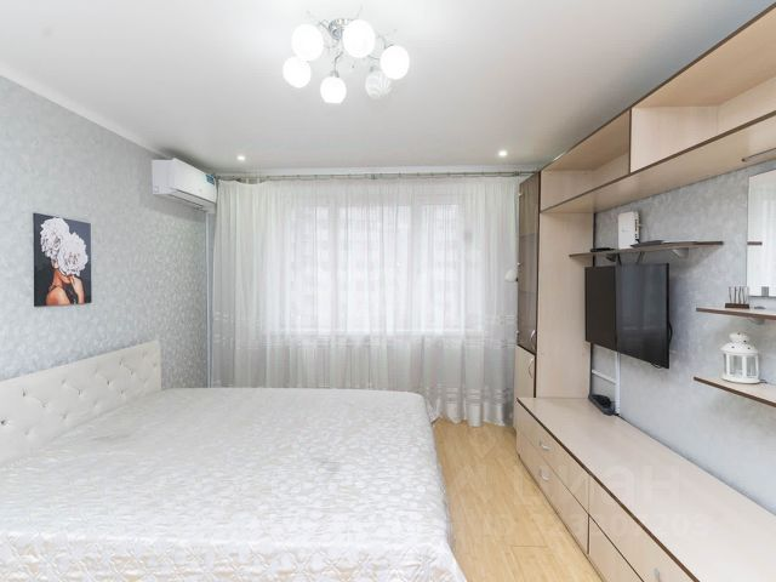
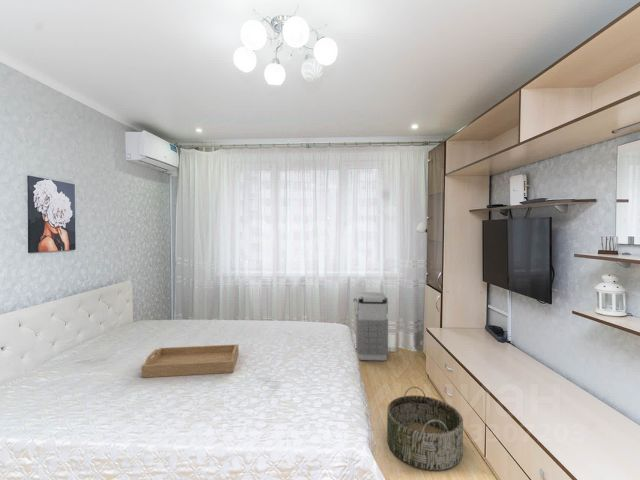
+ basket (423, 423)
+ grenade (371, 324)
+ serving tray (194, 357)
